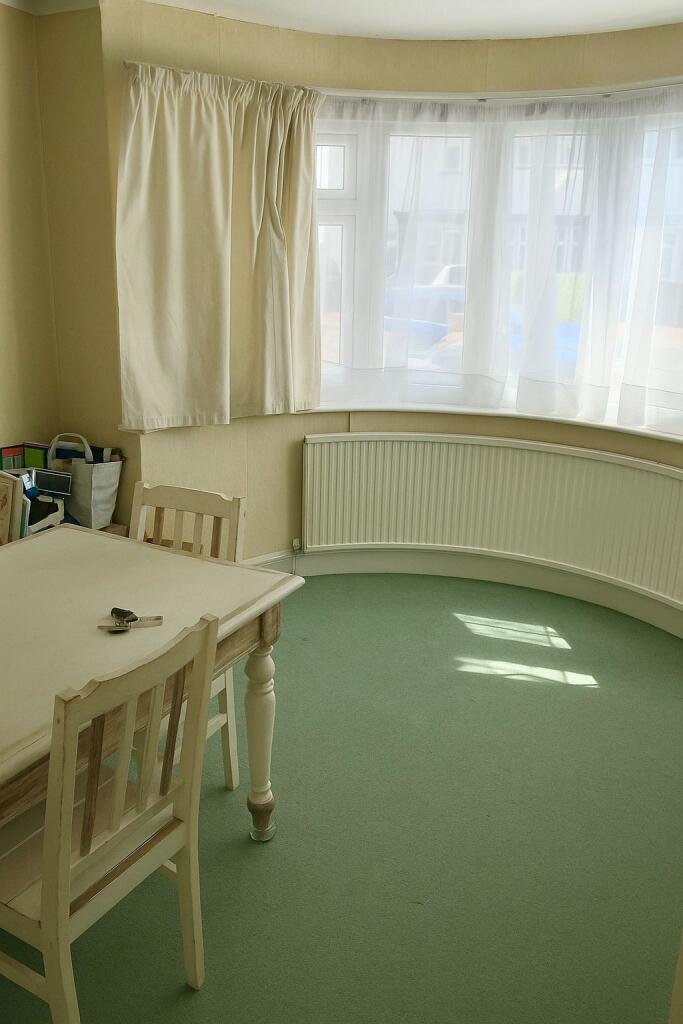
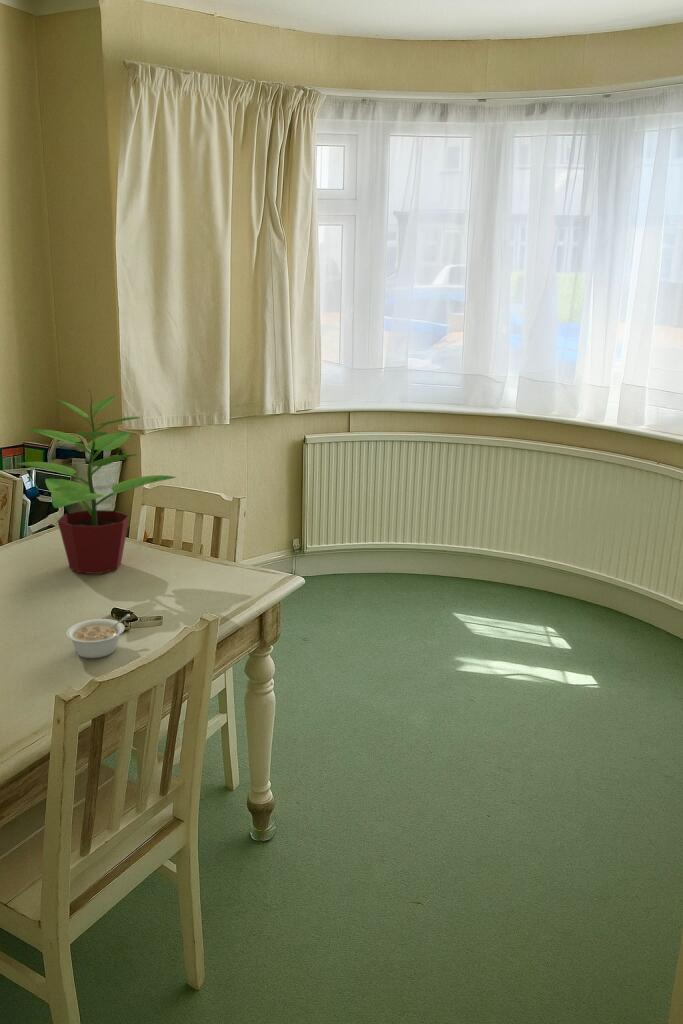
+ legume (97, 637)
+ potted plant (91, 479)
